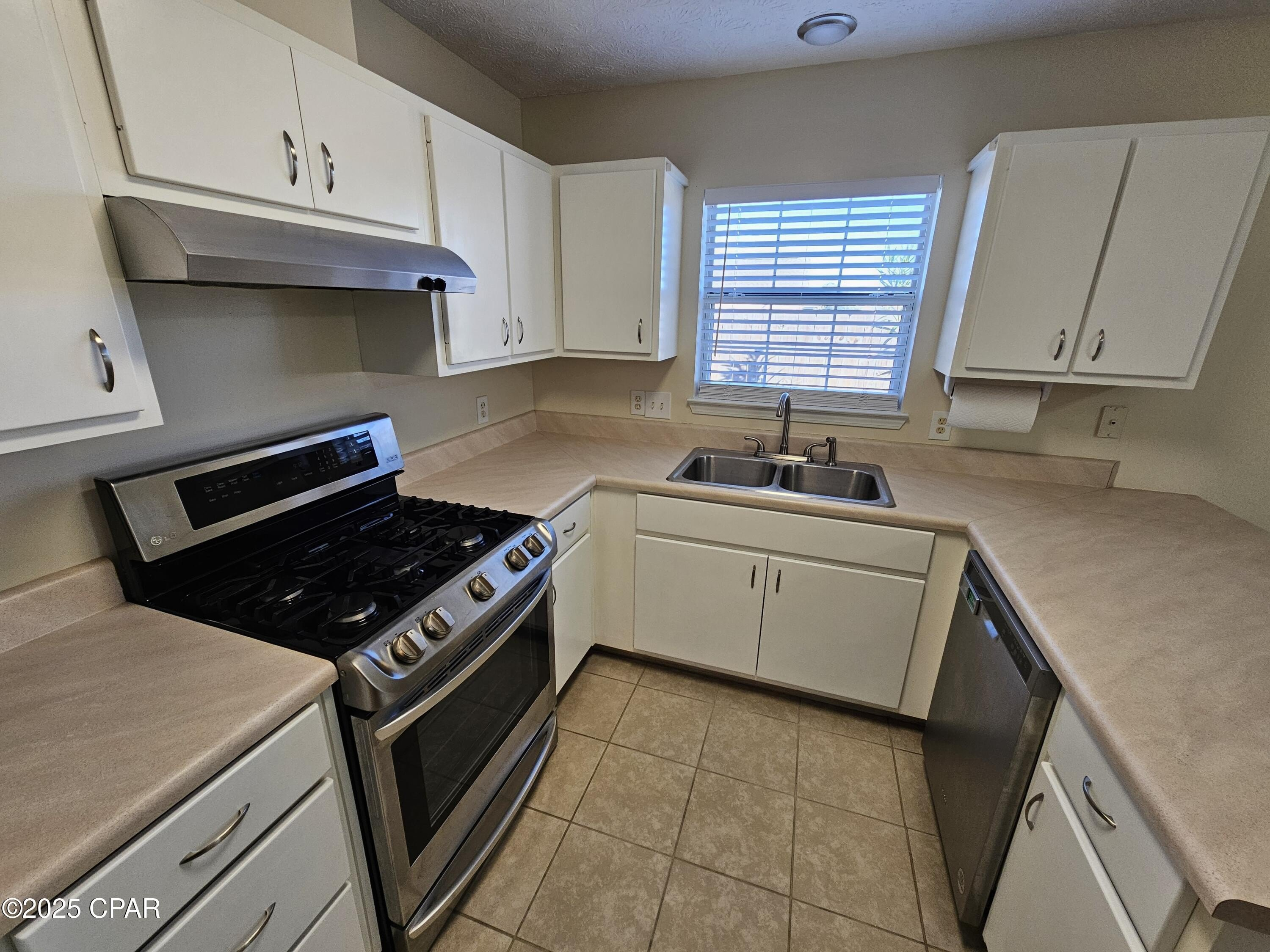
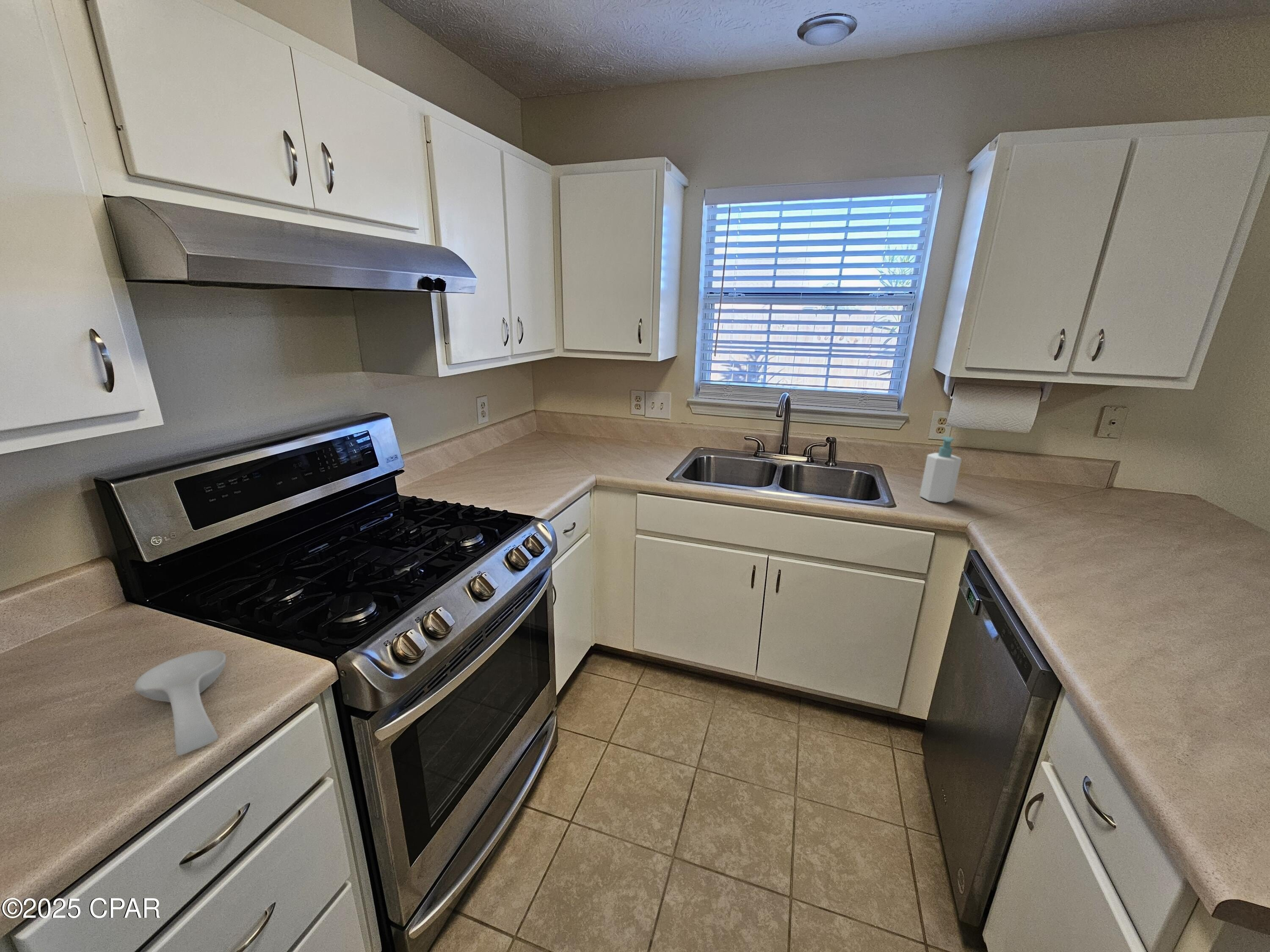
+ spoon rest (186, 688)
+ soap bottle (942, 468)
